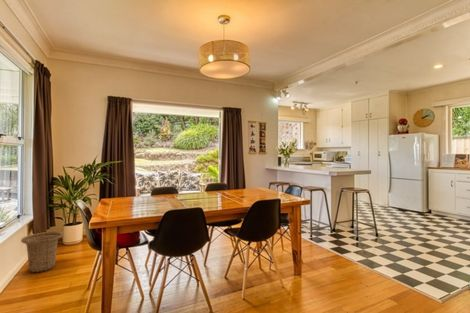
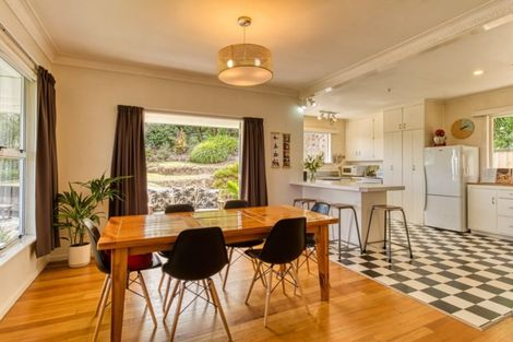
- basket (42, 252)
